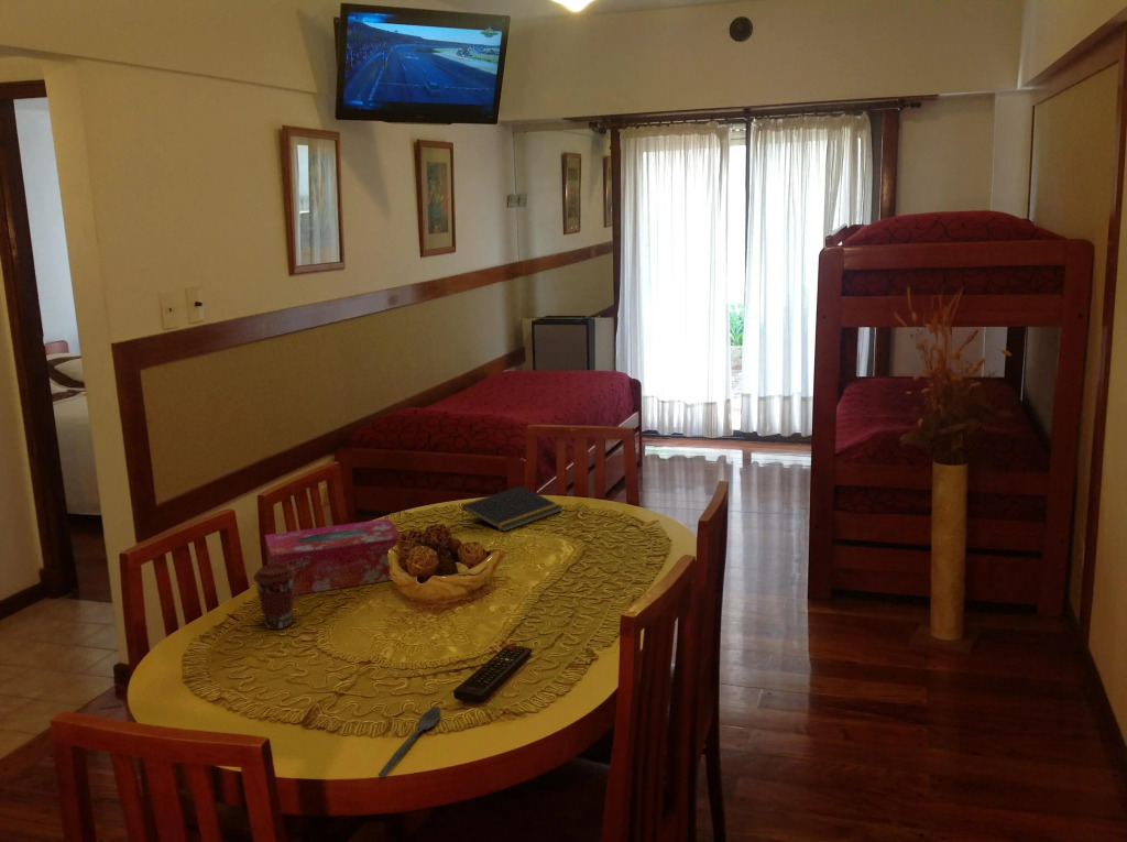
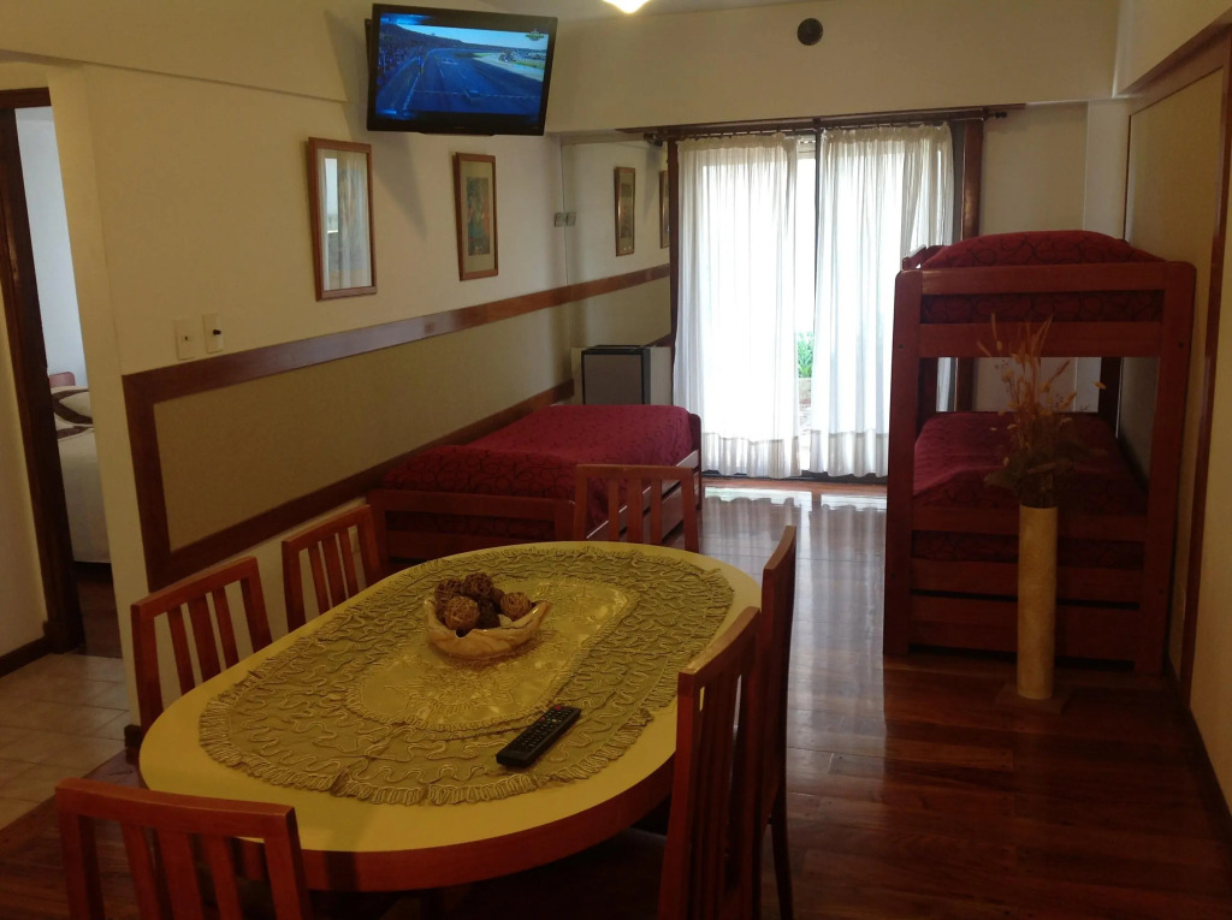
- spoon (411, 740)
- coffee cup (276, 597)
- notepad (513, 507)
- tissue box (335, 556)
